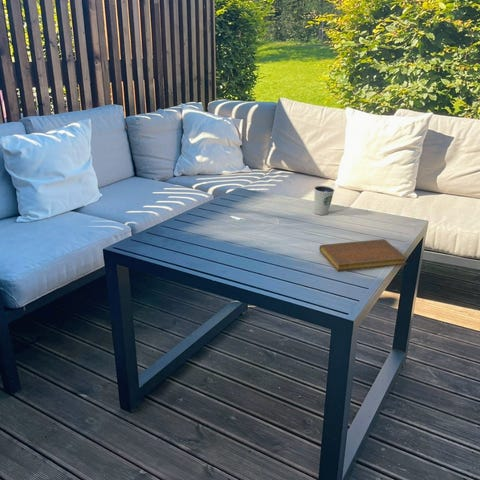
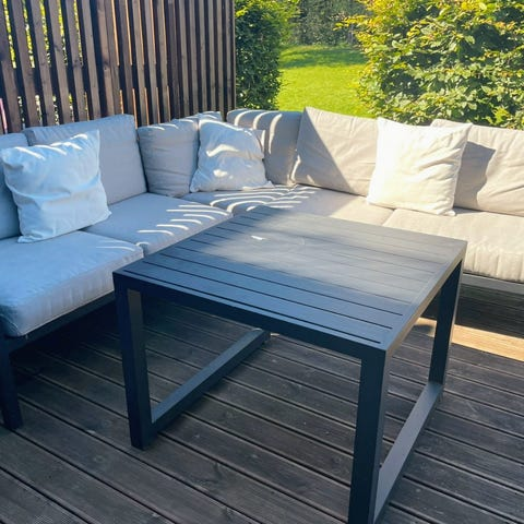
- dixie cup (323, 200)
- notebook (362, 254)
